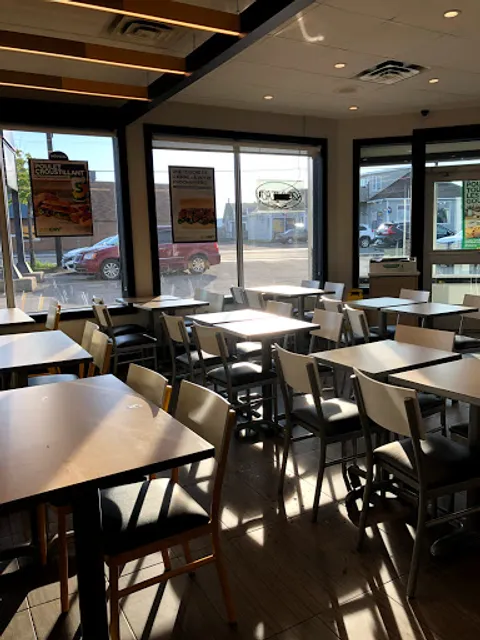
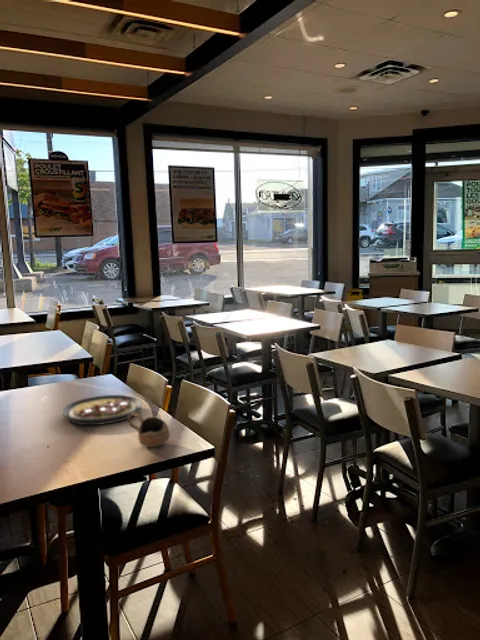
+ plate (103, 407)
+ cup (150, 428)
